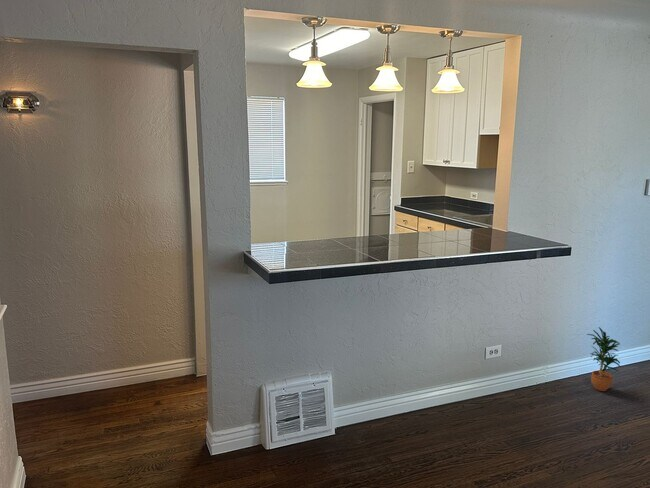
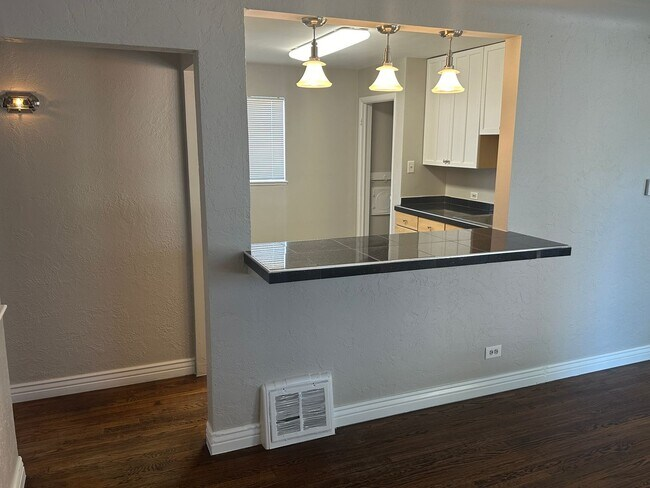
- potted plant (603, 357)
